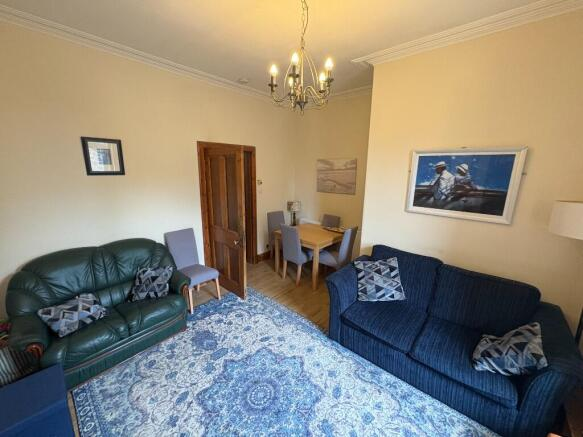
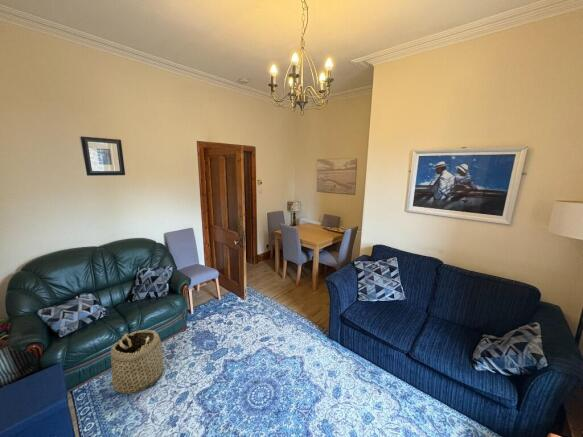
+ basket (136, 356)
